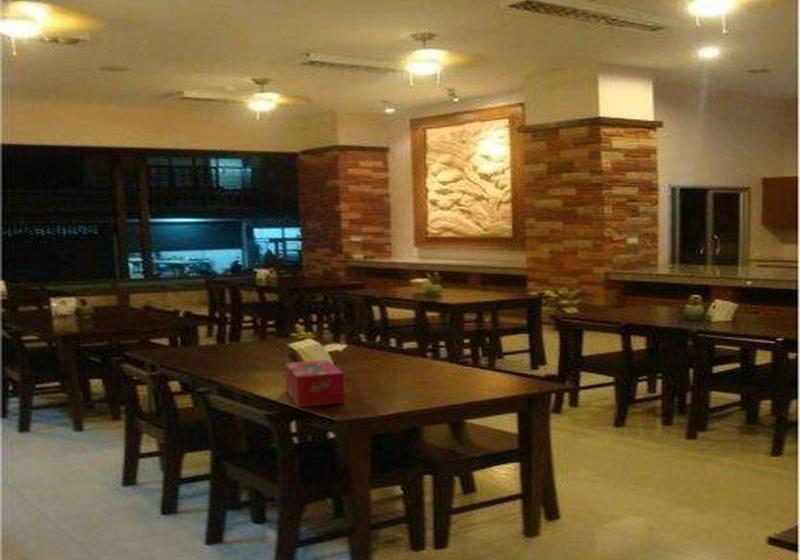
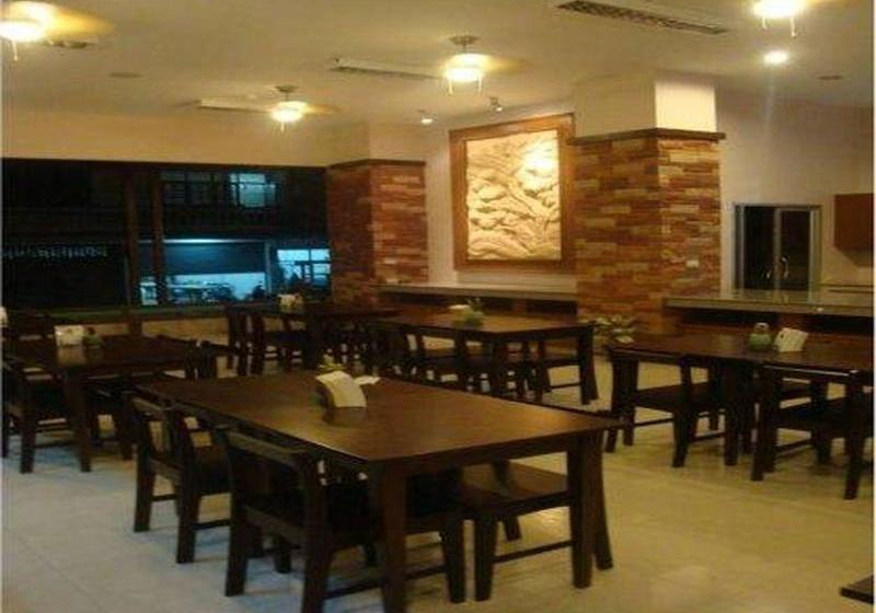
- tissue box (313, 382)
